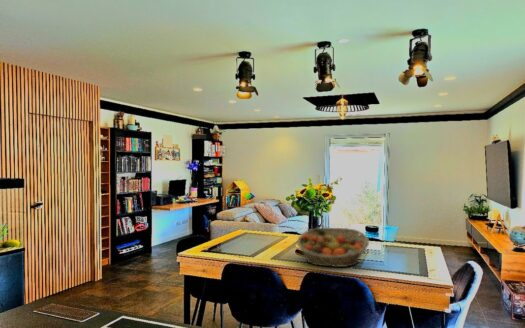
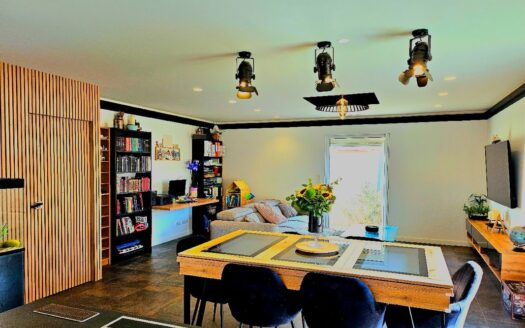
- fruit basket (332, 246)
